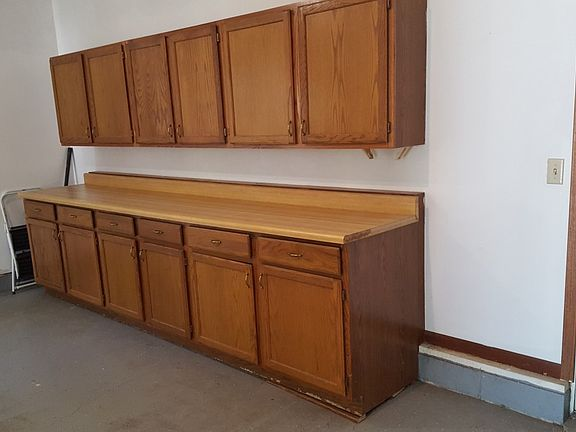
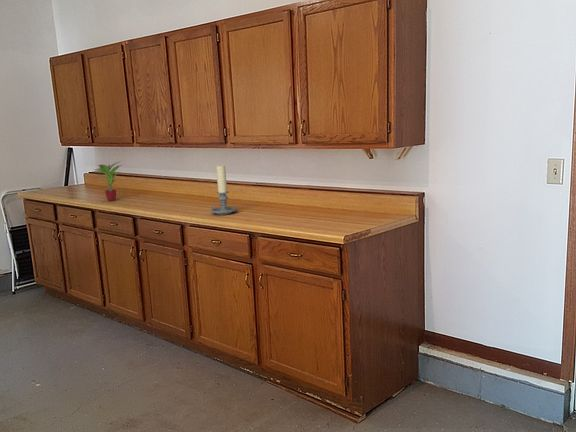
+ candle holder (220, 189)
+ potted plant (107, 181)
